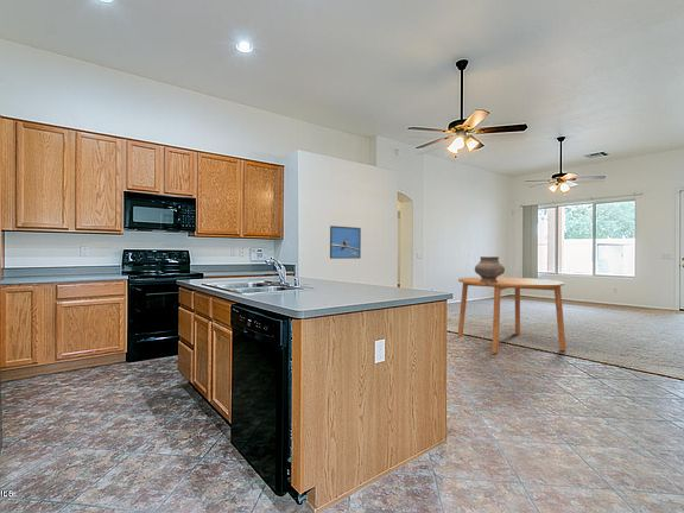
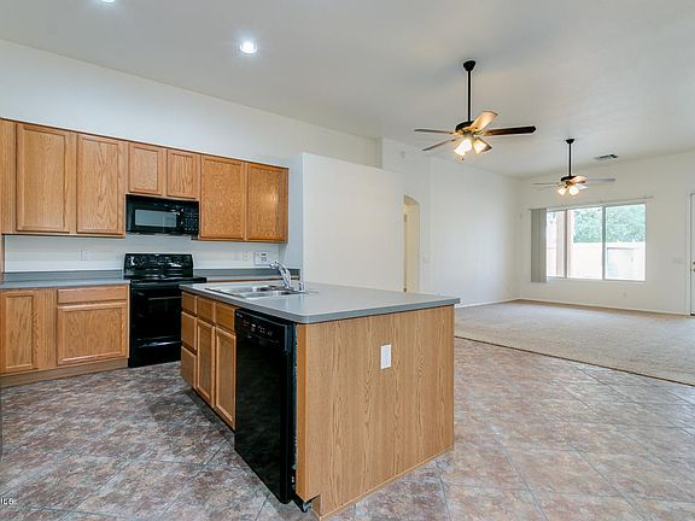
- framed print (346, 242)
- ceramic pot (489, 268)
- dining table (515, 311)
